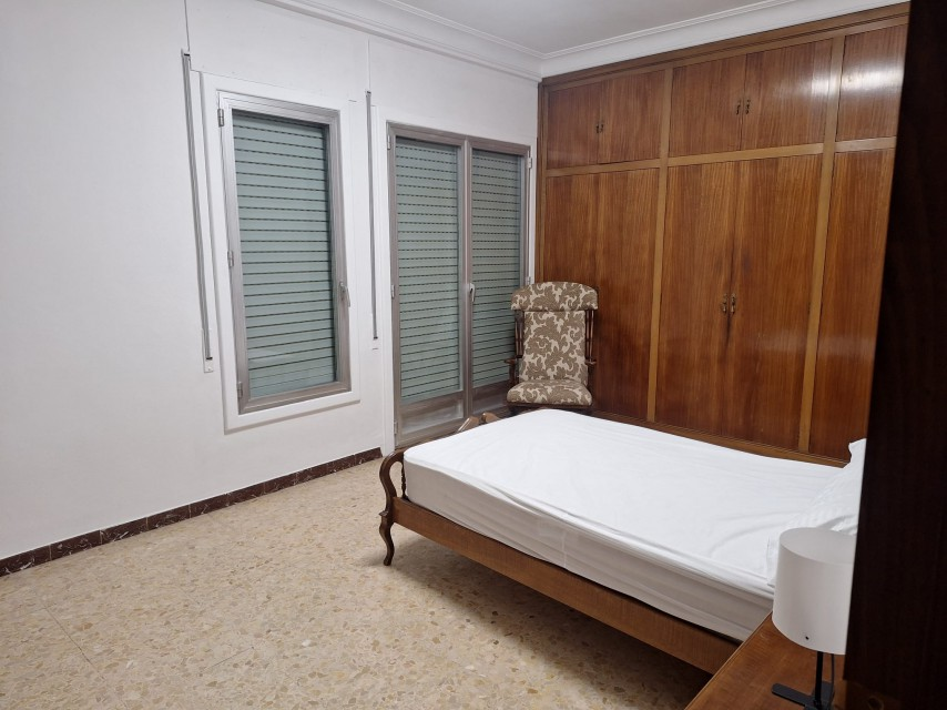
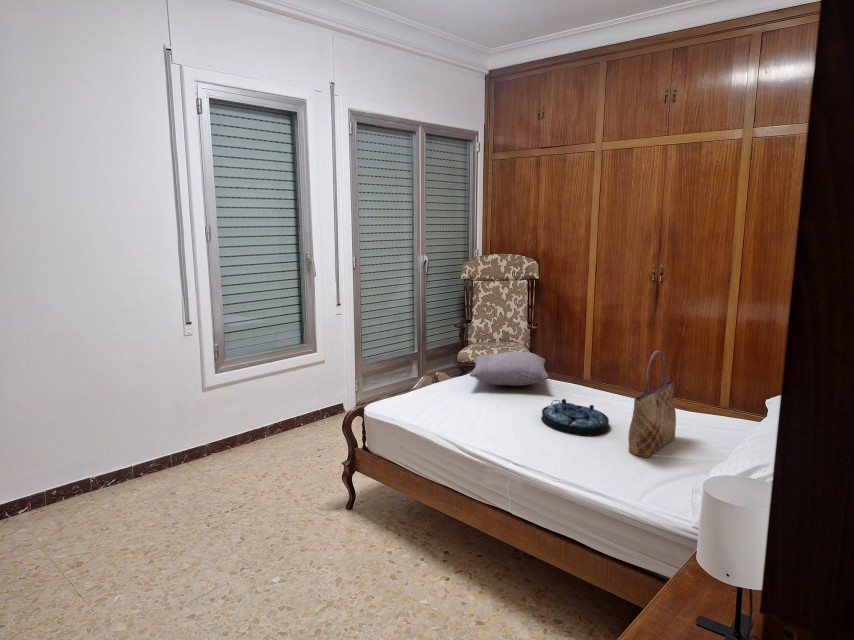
+ tote bag (655, 399)
+ pillow (508, 368)
+ serving tray (574, 414)
